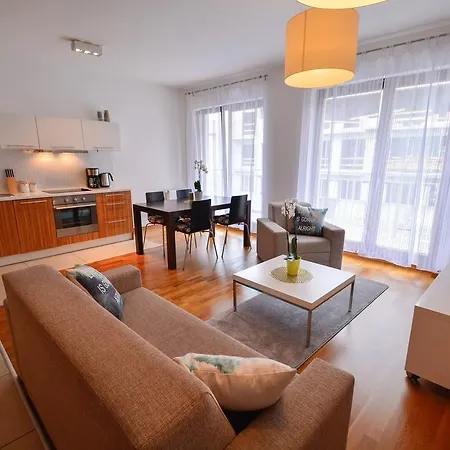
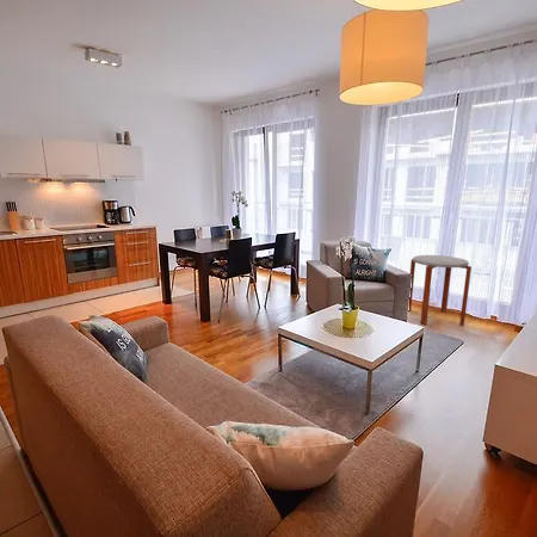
+ side table (443, 289)
